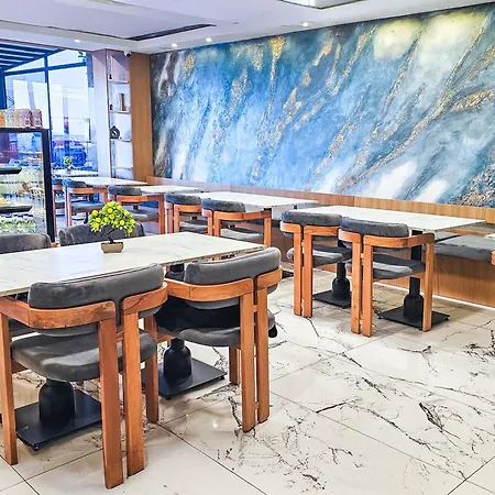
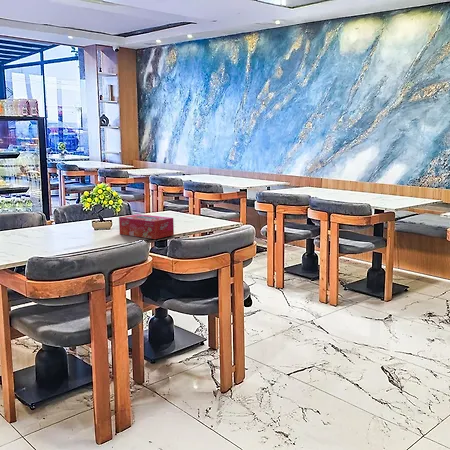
+ tissue box (146, 226)
